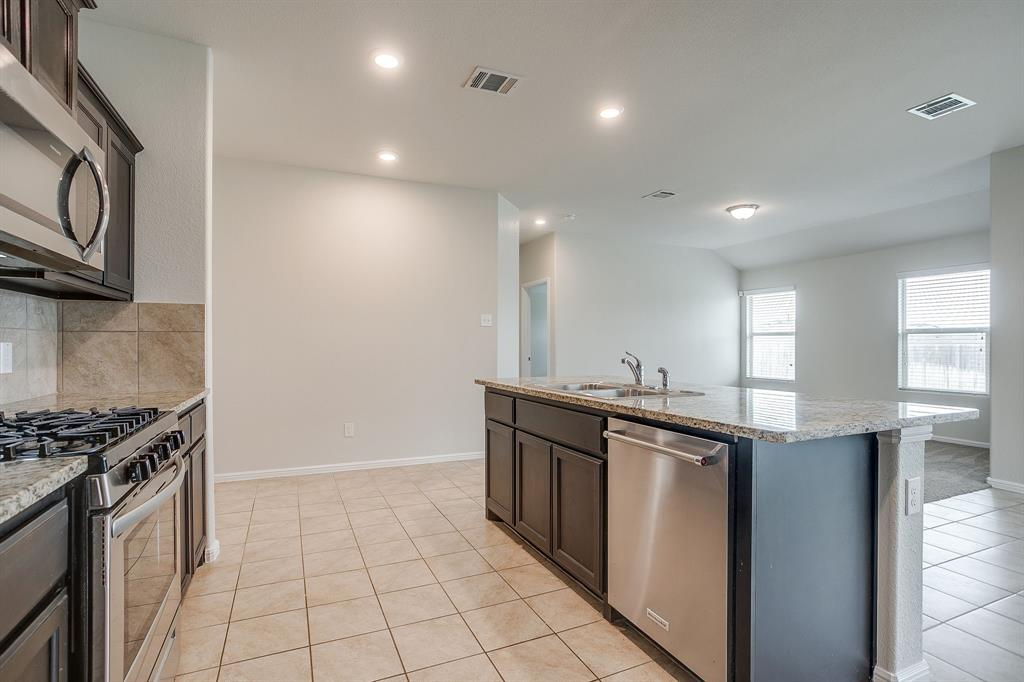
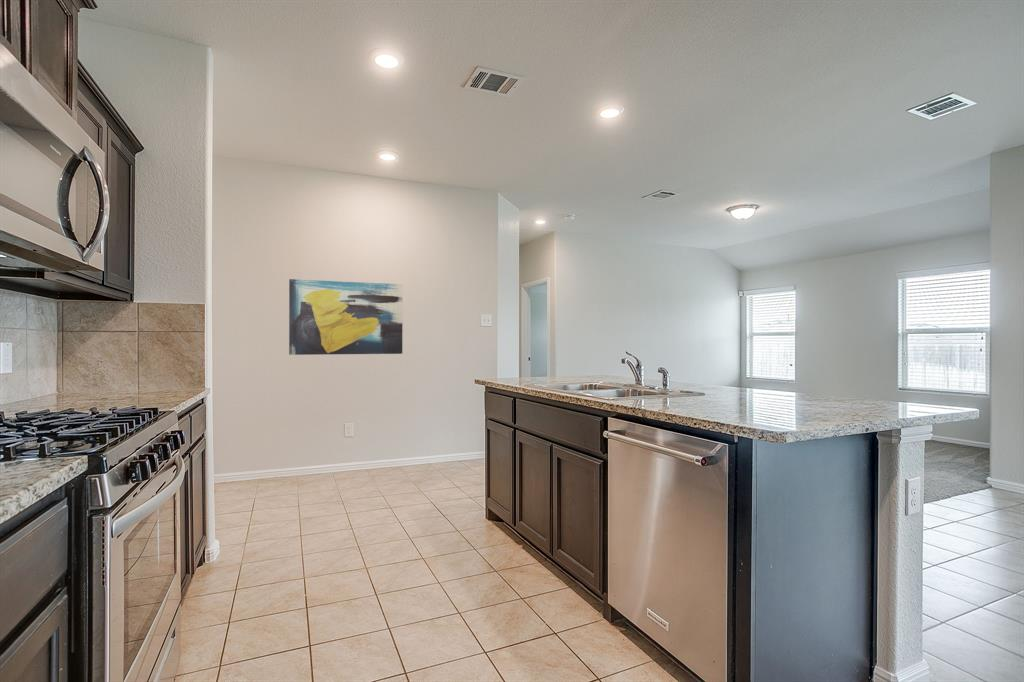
+ wall art (348, 318)
